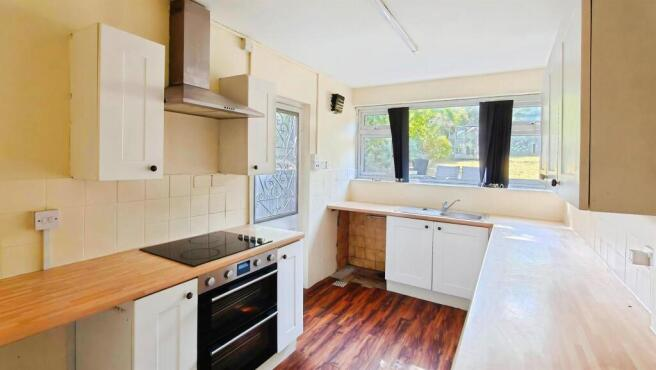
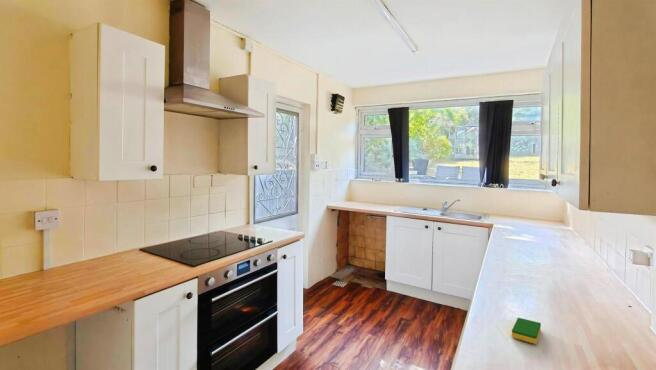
+ dish sponge (526, 329)
